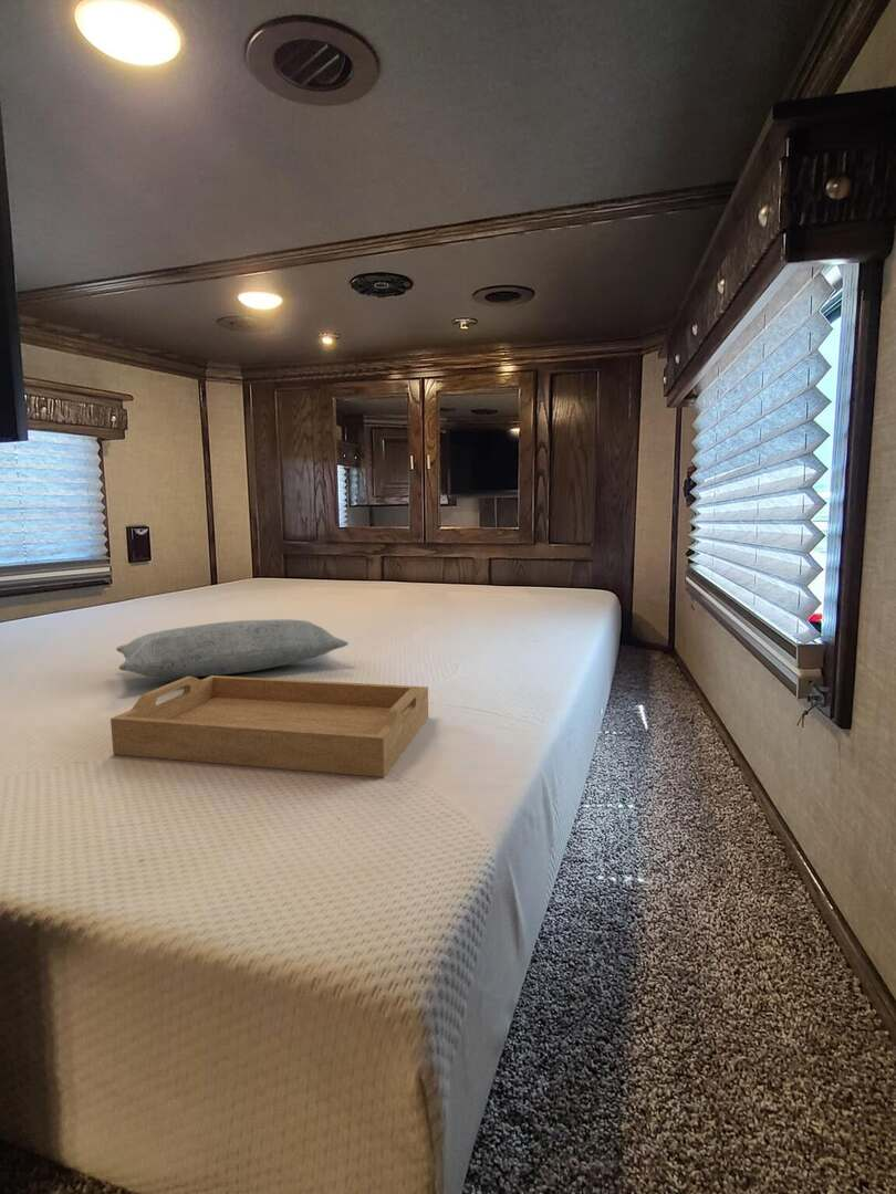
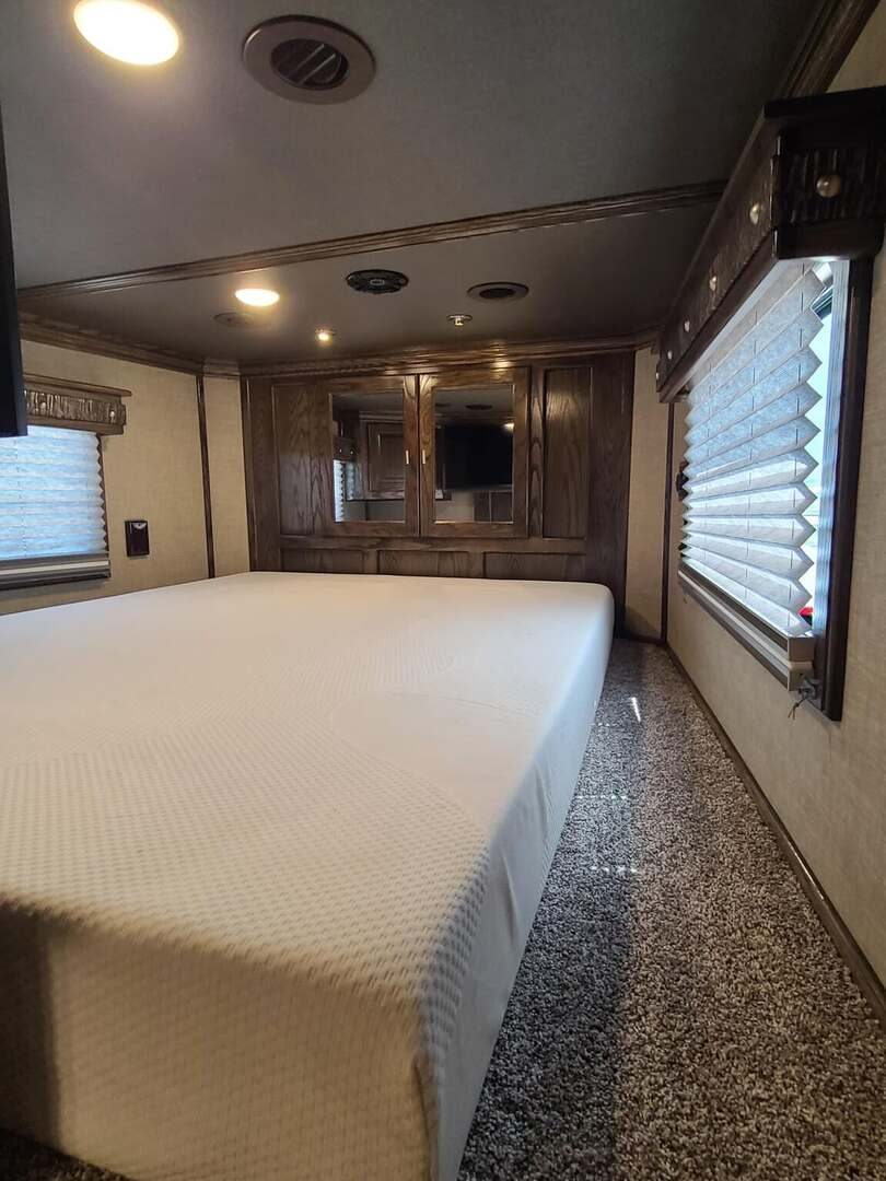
- pillow (233, 647)
- serving tray (282, 712)
